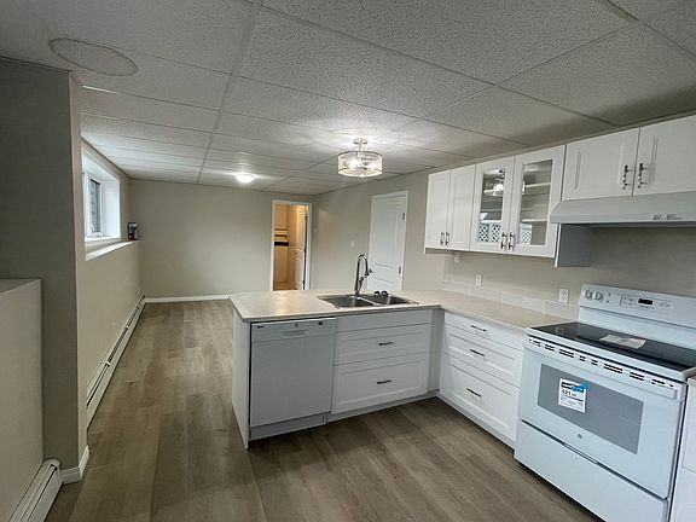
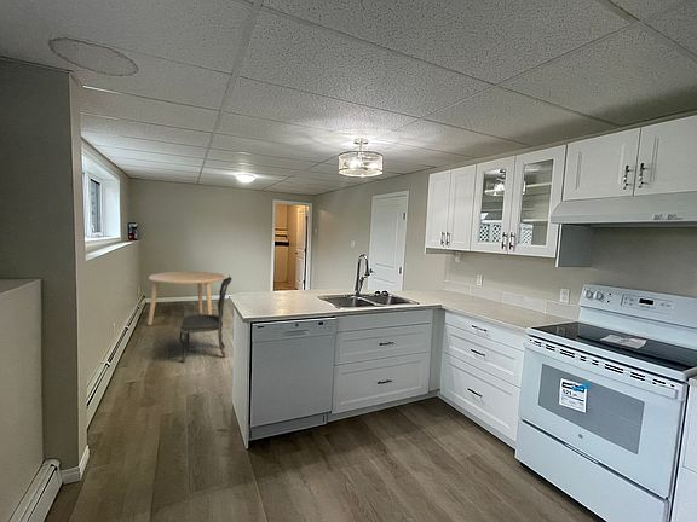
+ dining chair (206, 314)
+ dining table (198, 298)
